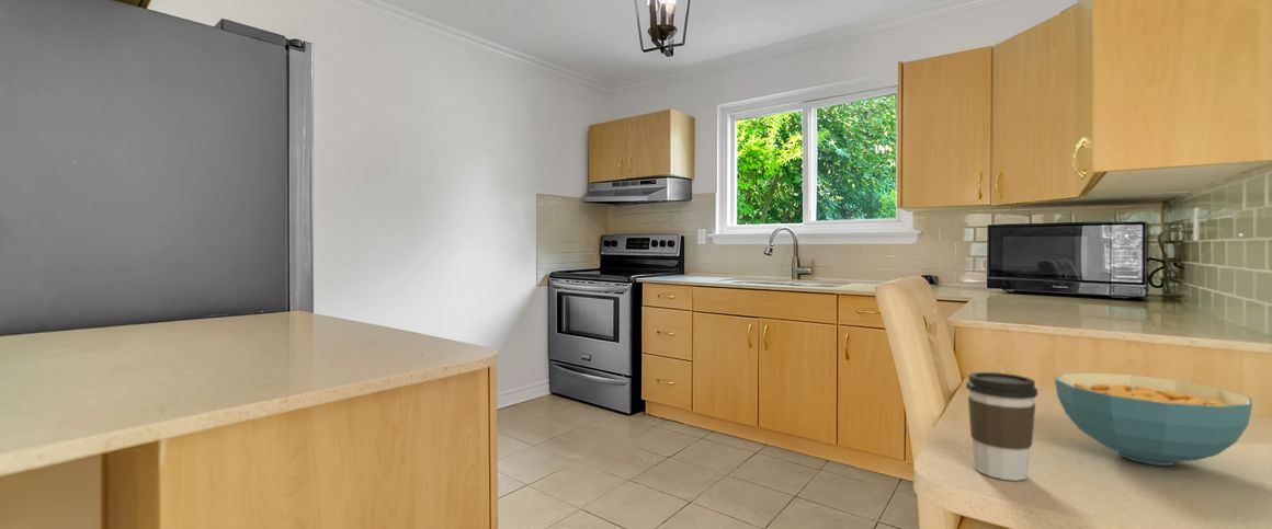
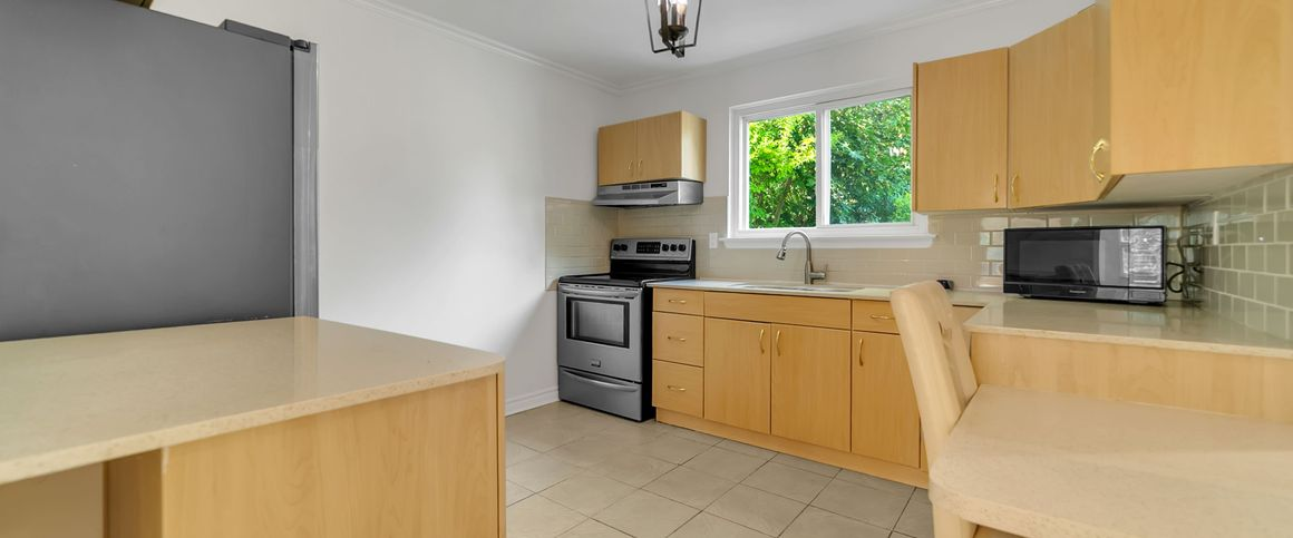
- coffee cup (1000, 424)
- cereal bowl (1145, 422)
